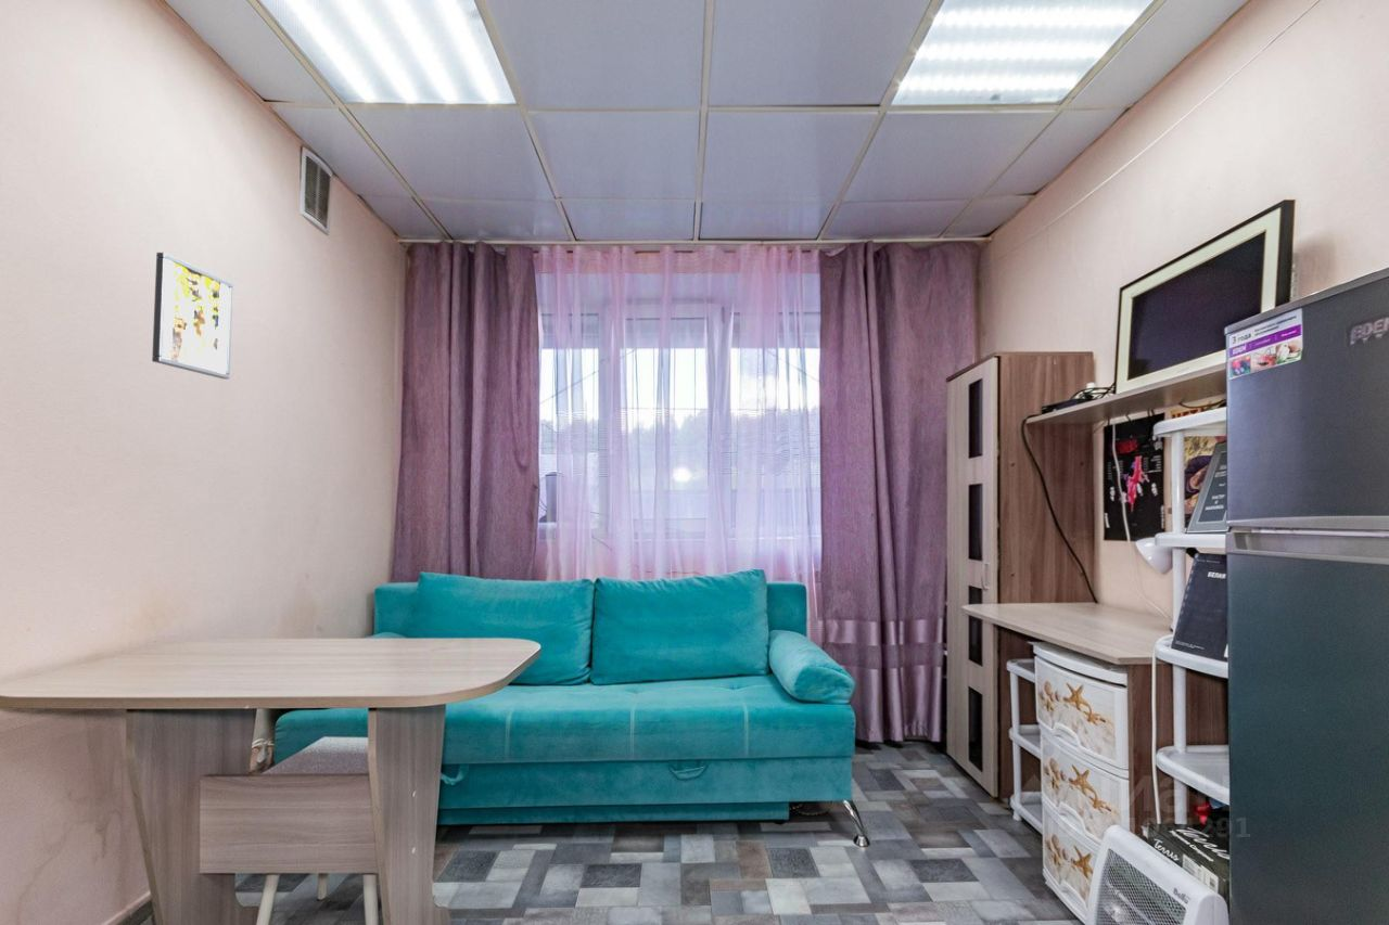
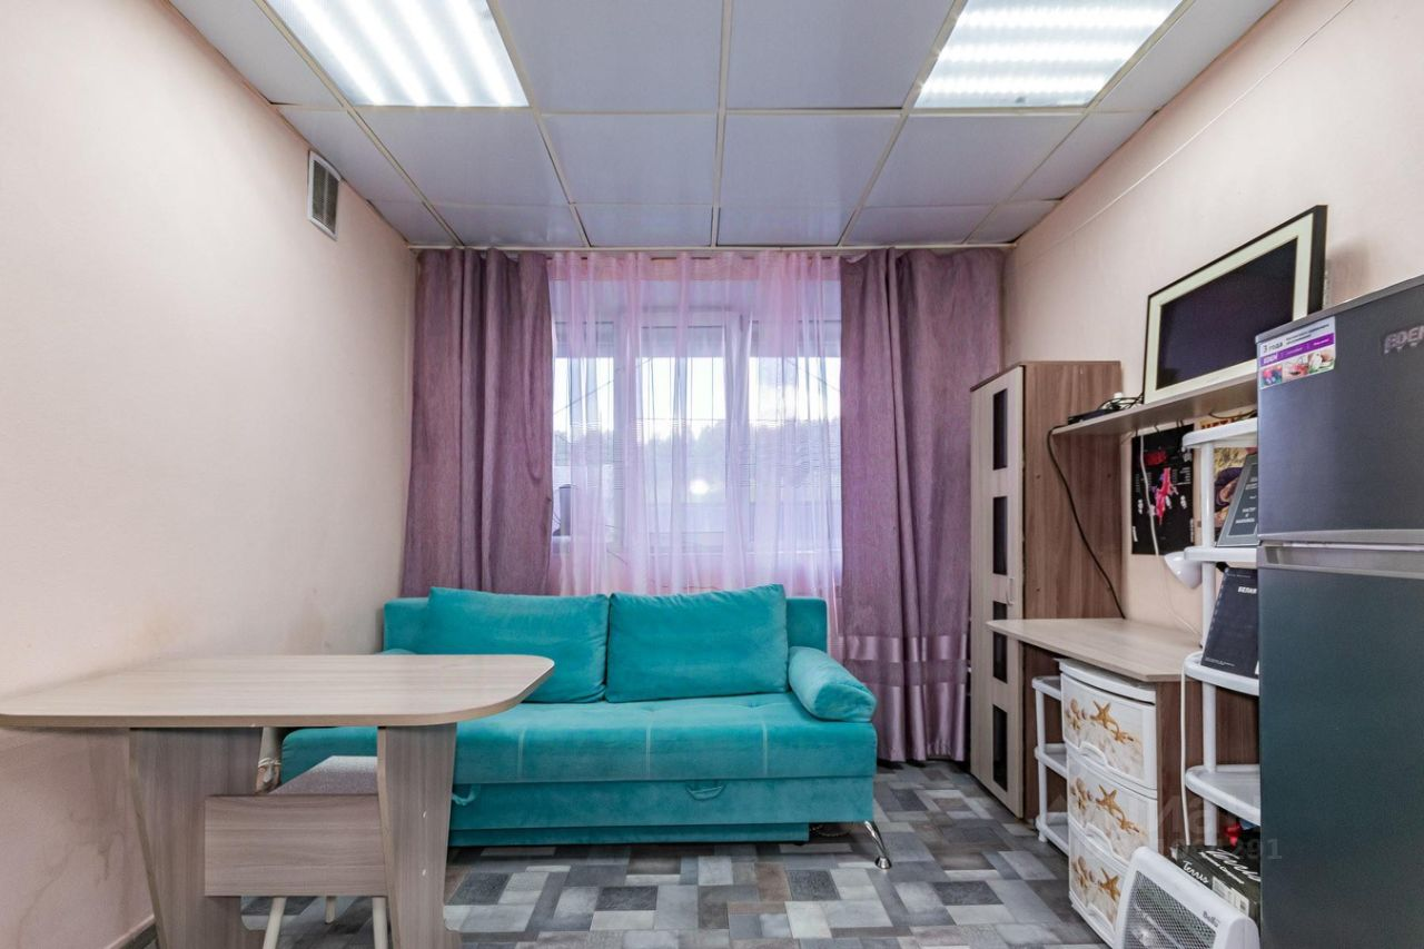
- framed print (195, 319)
